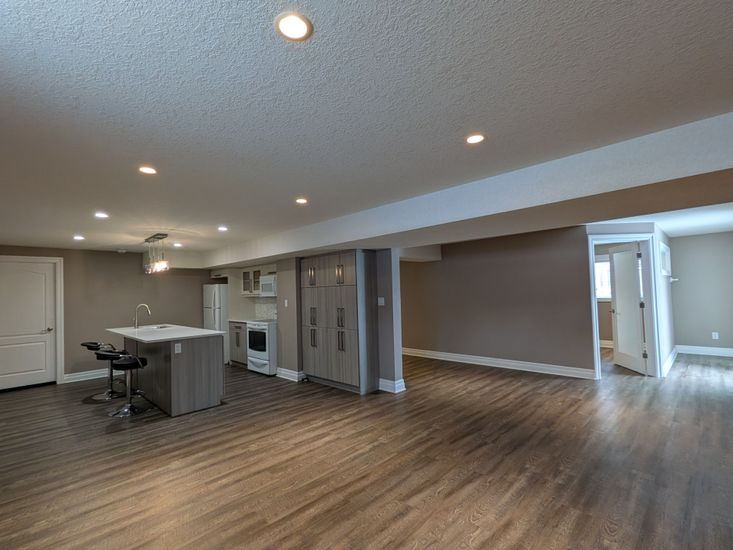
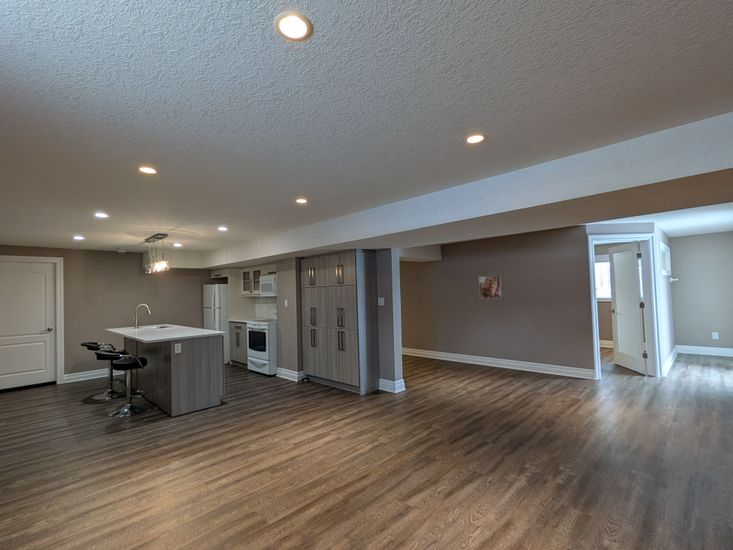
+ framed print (489, 287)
